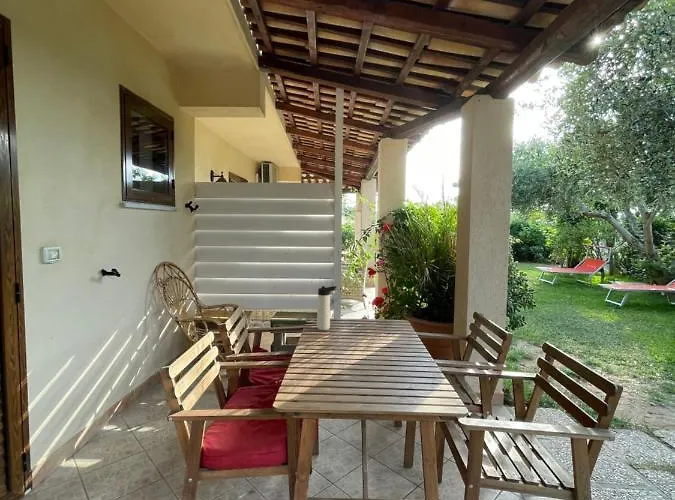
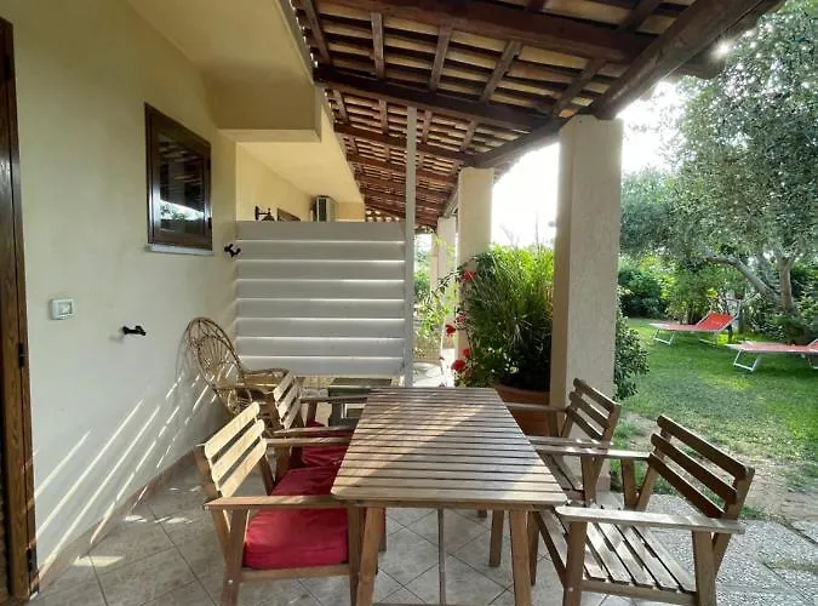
- thermos bottle (326, 307)
